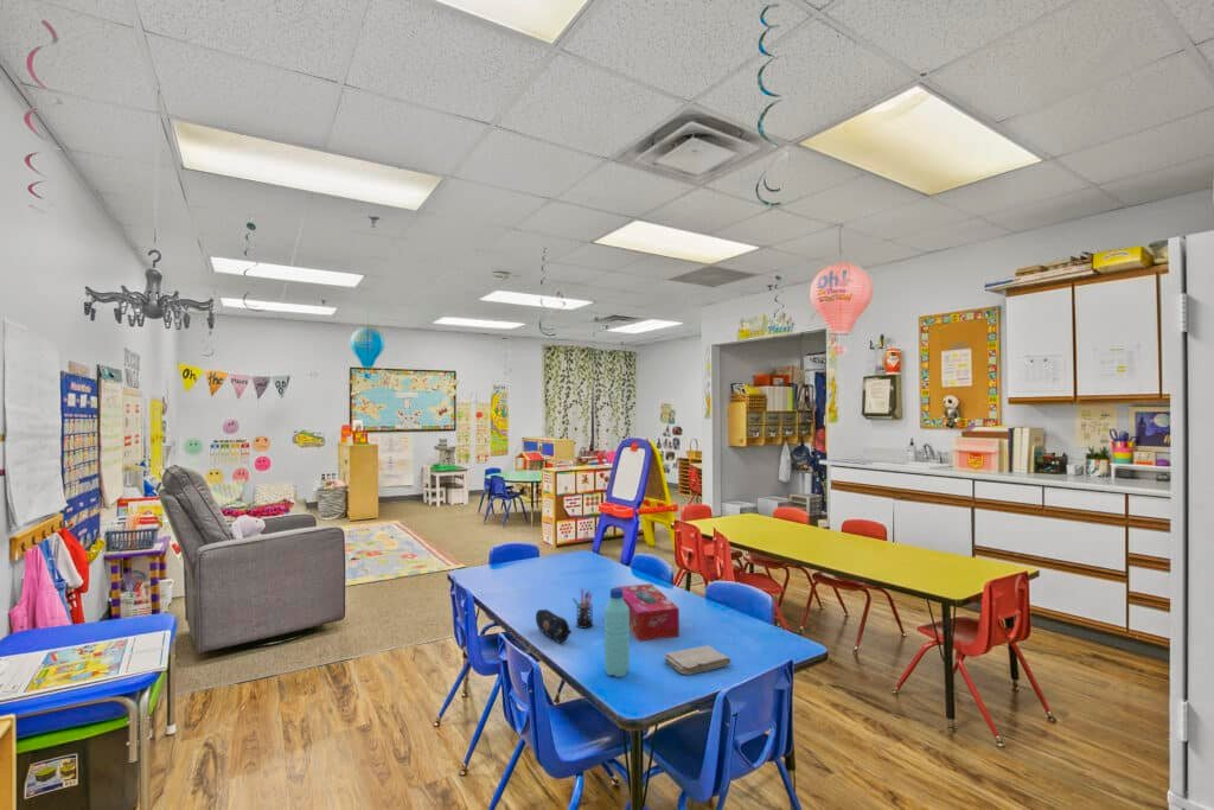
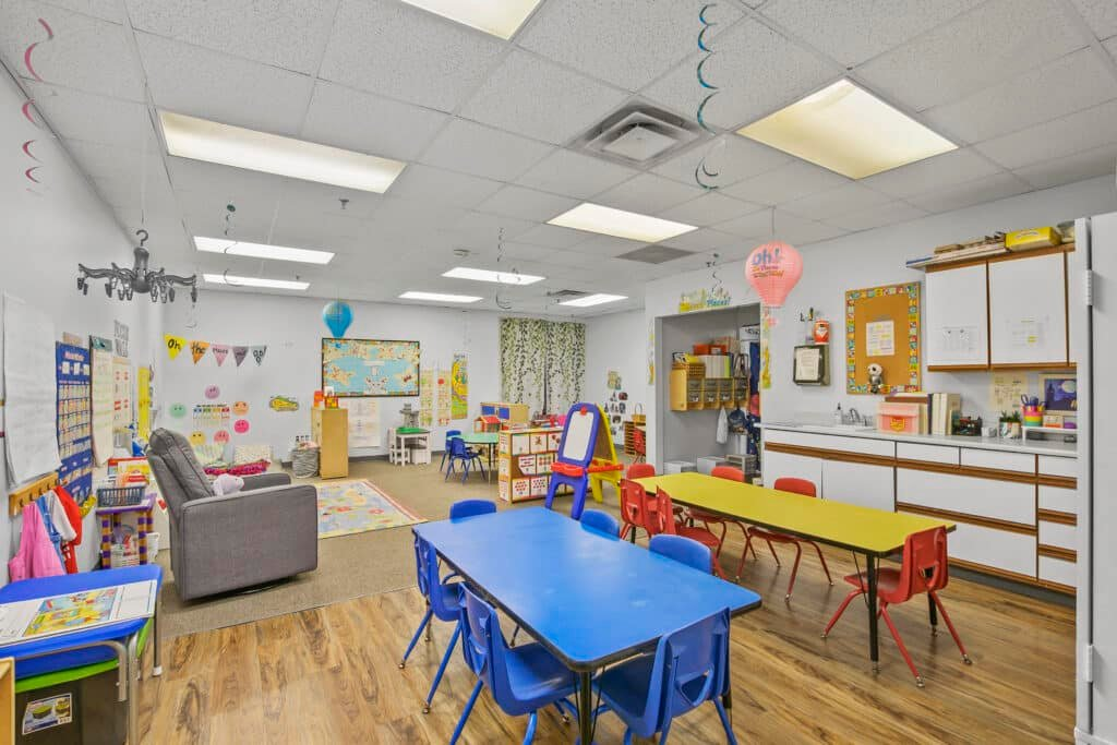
- water bottle (616, 631)
- washcloth (696, 658)
- pen holder (582, 607)
- pencil case (551, 624)
- tissue box (645, 610)
